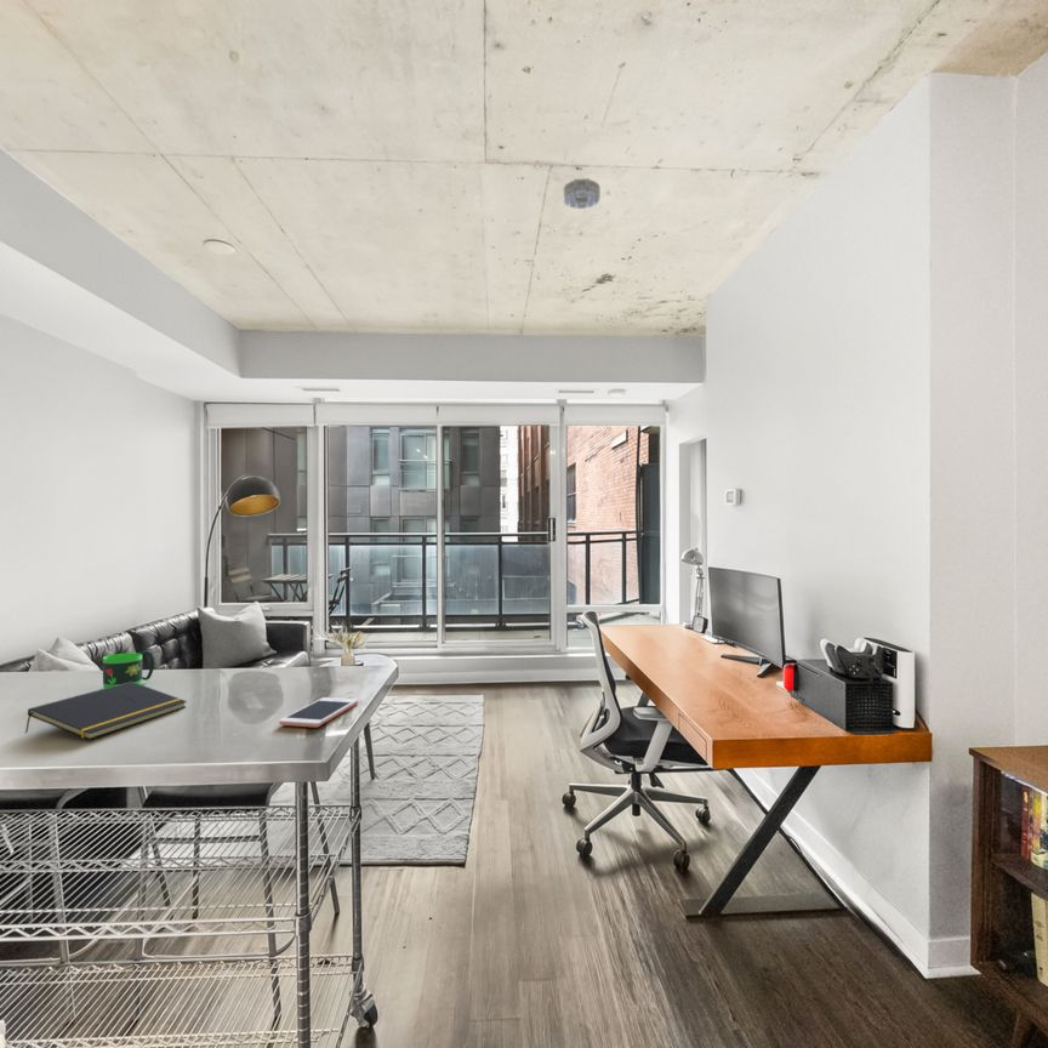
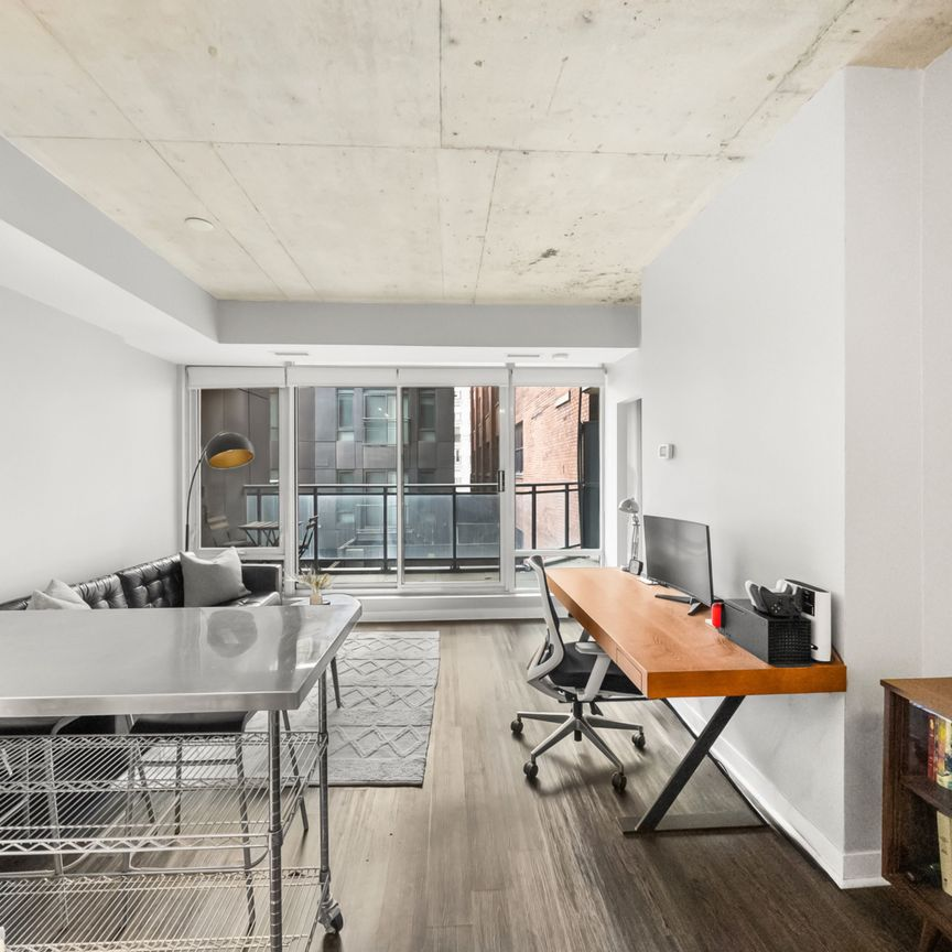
- mug (130, 668)
- cell phone (320, 711)
- smoke detector (581, 193)
- notepad (112, 707)
